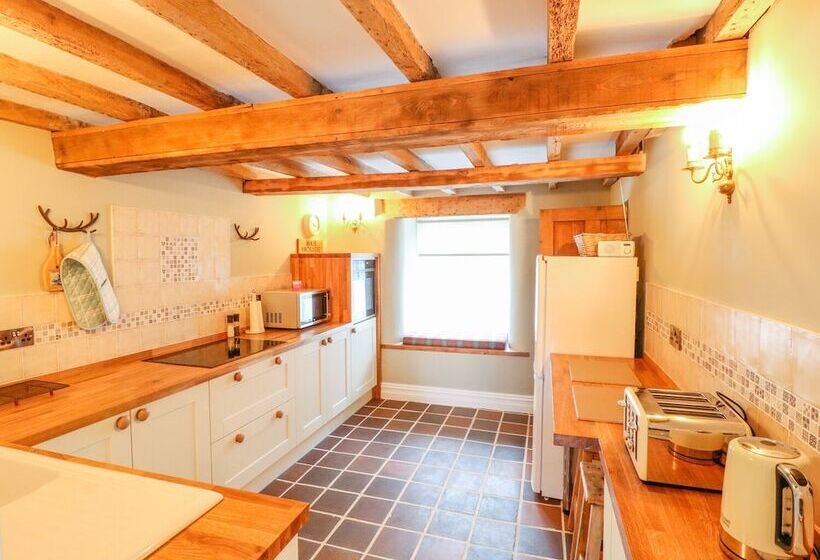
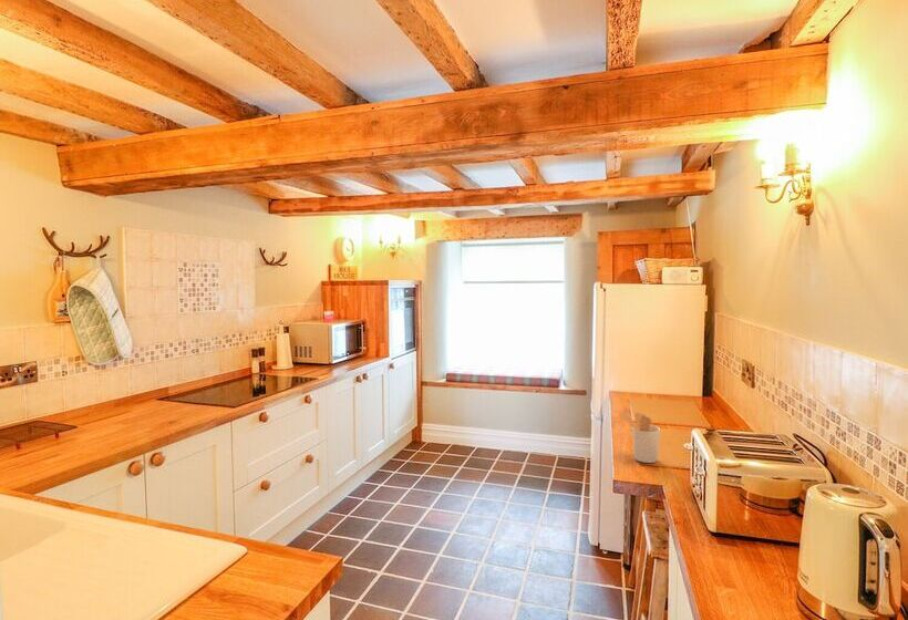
+ utensil holder (638, 434)
